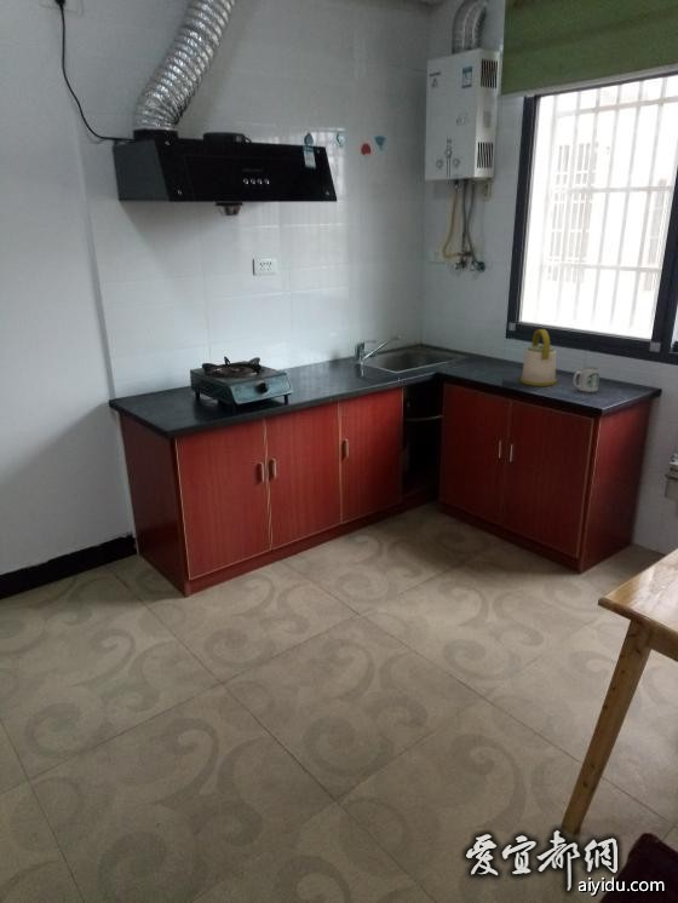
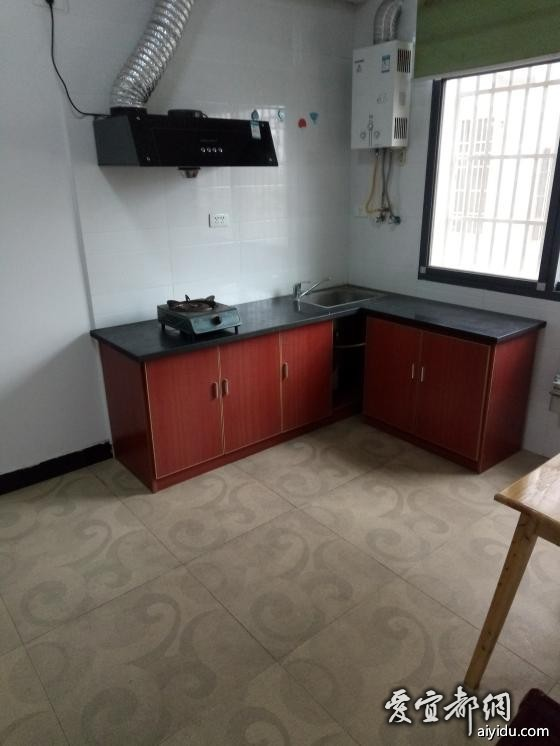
- kettle (539, 355)
- mug (585, 379)
